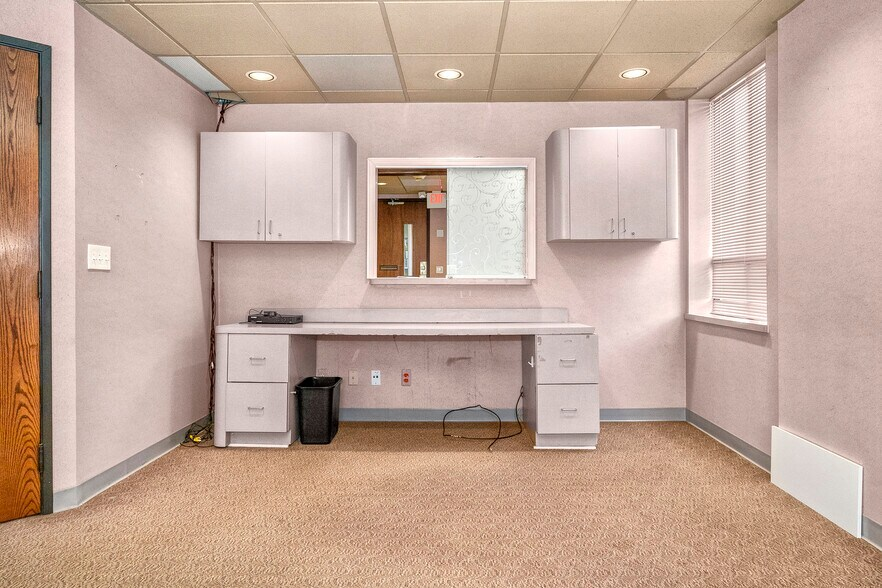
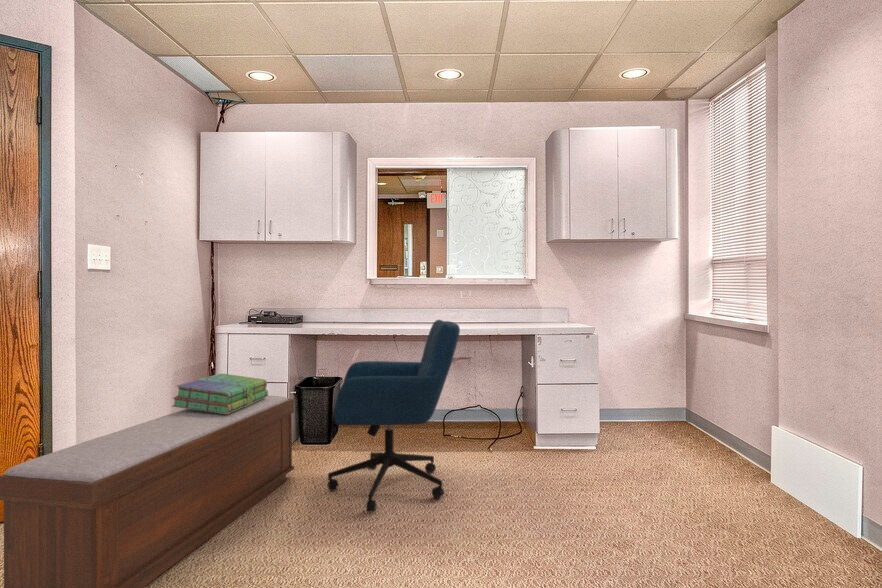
+ office chair (393, 404)
+ stack of books (222, 394)
+ bench (184, 473)
